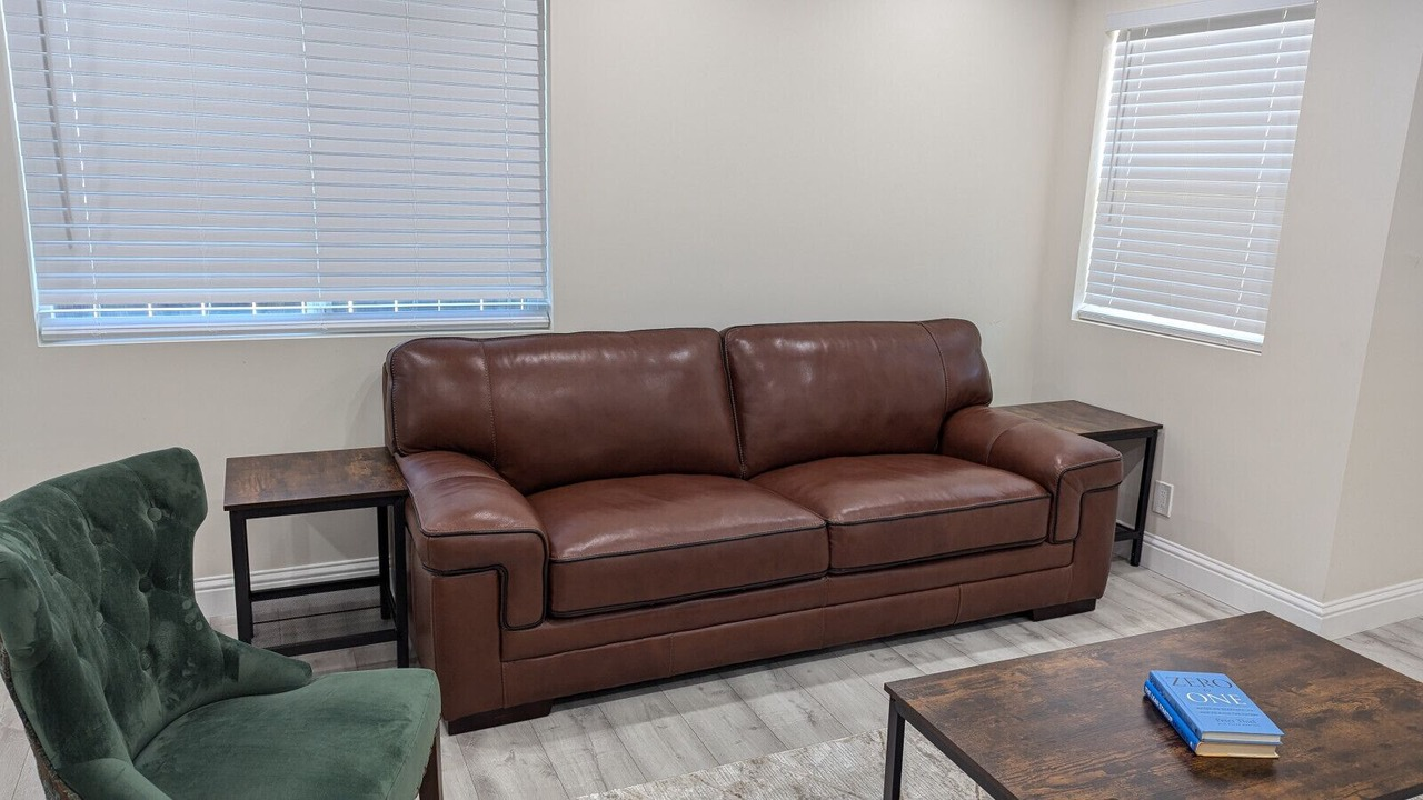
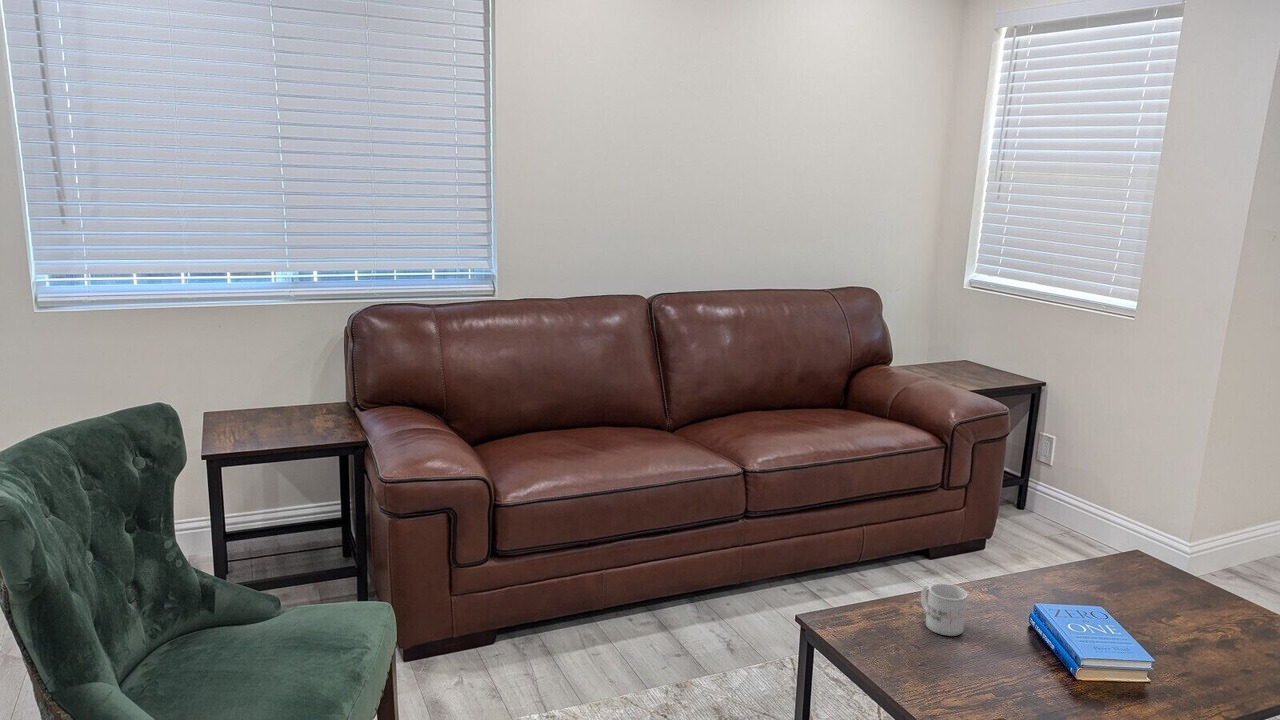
+ mug (940, 605)
